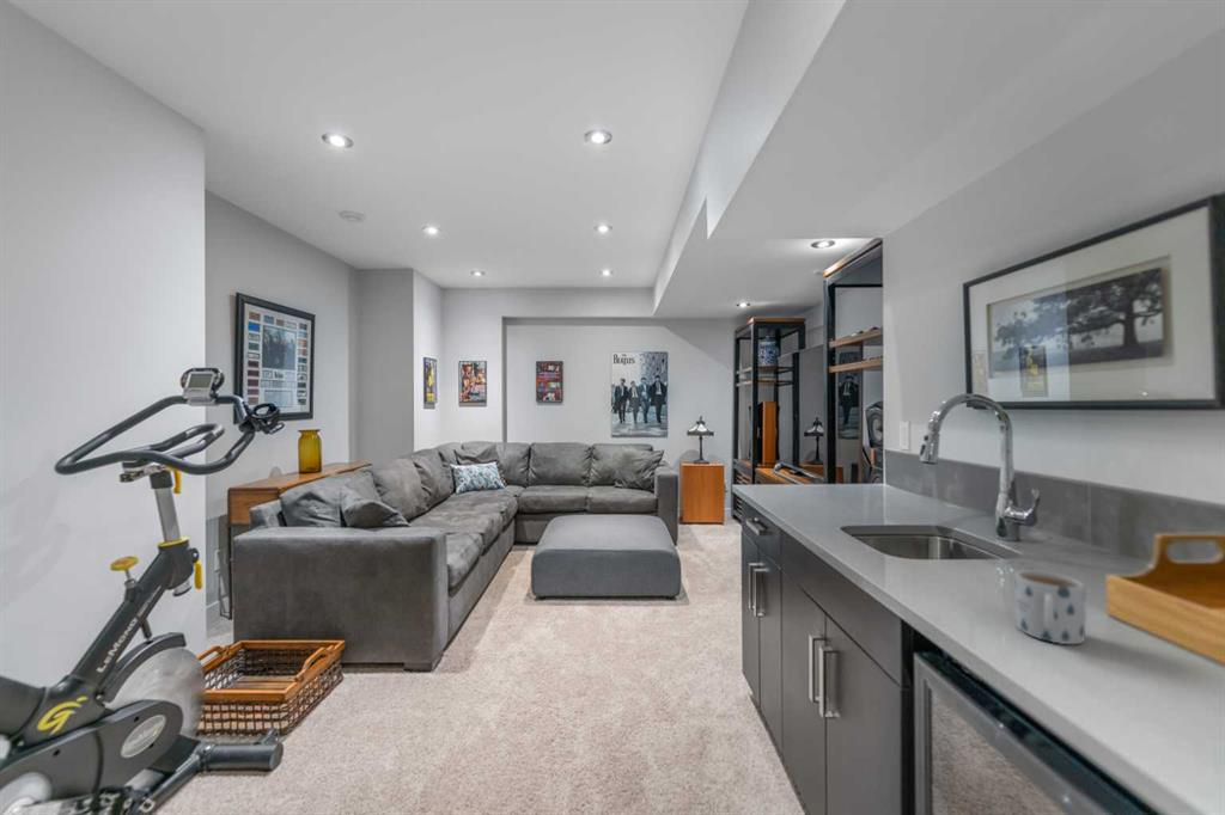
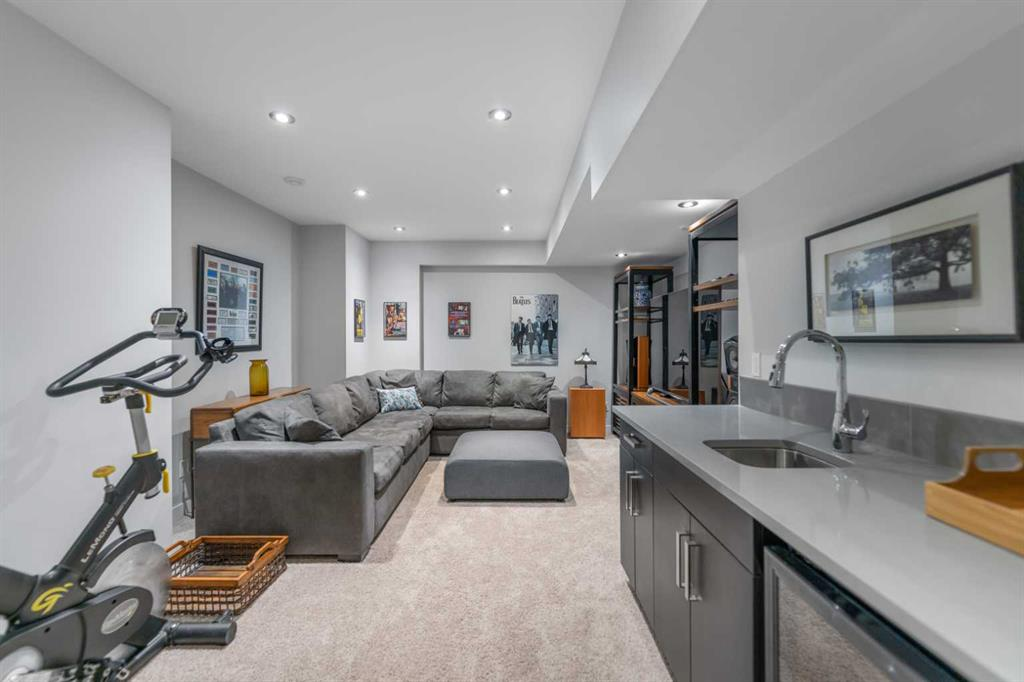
- mug (1049, 608)
